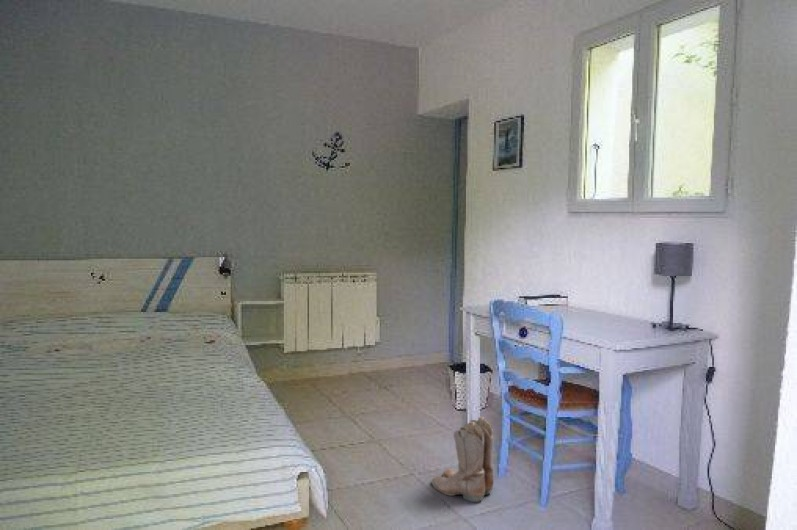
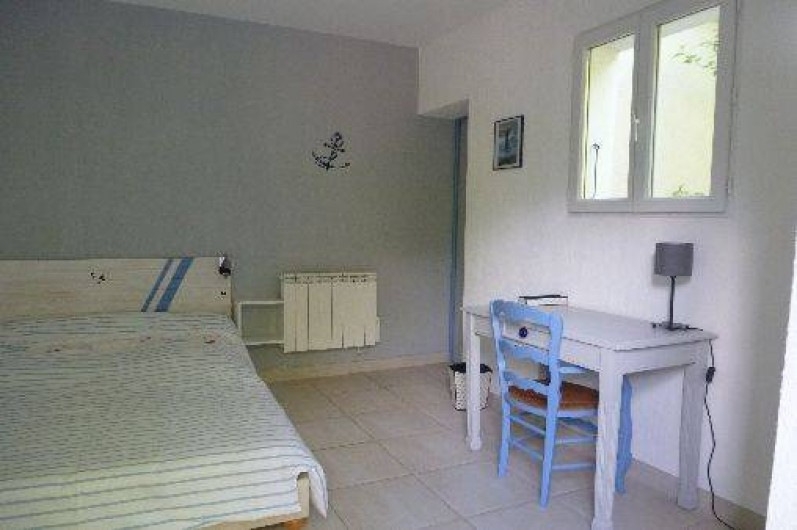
- boots (462, 453)
